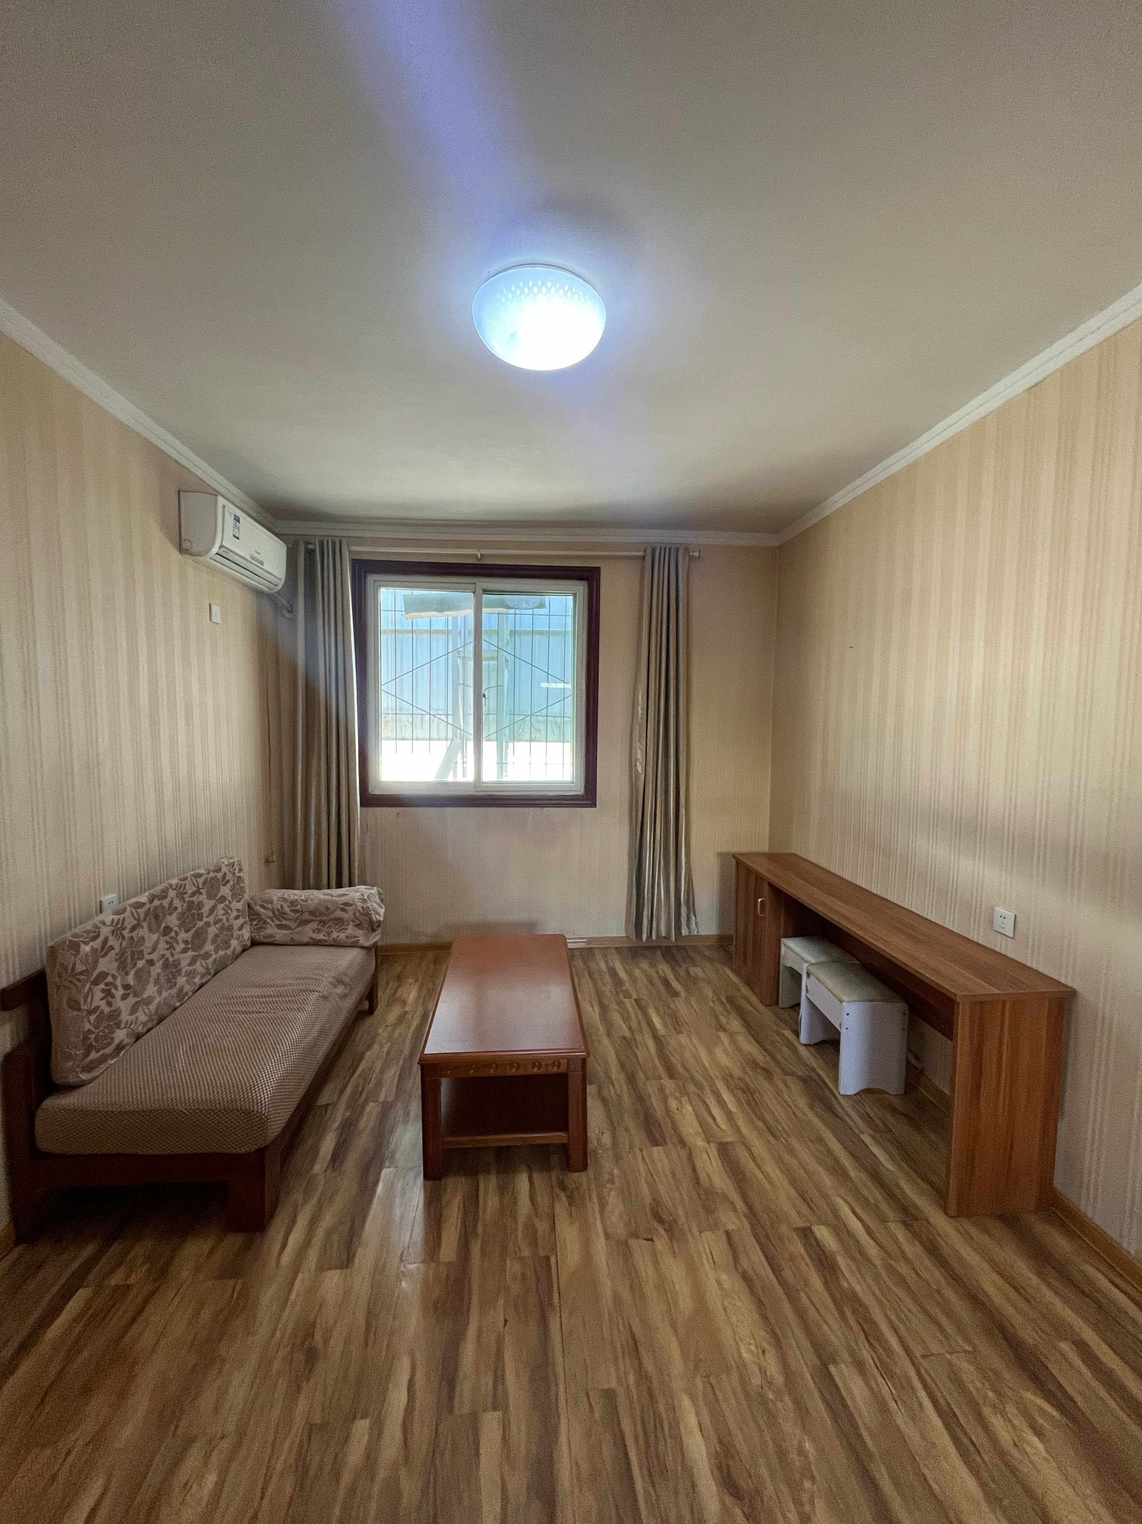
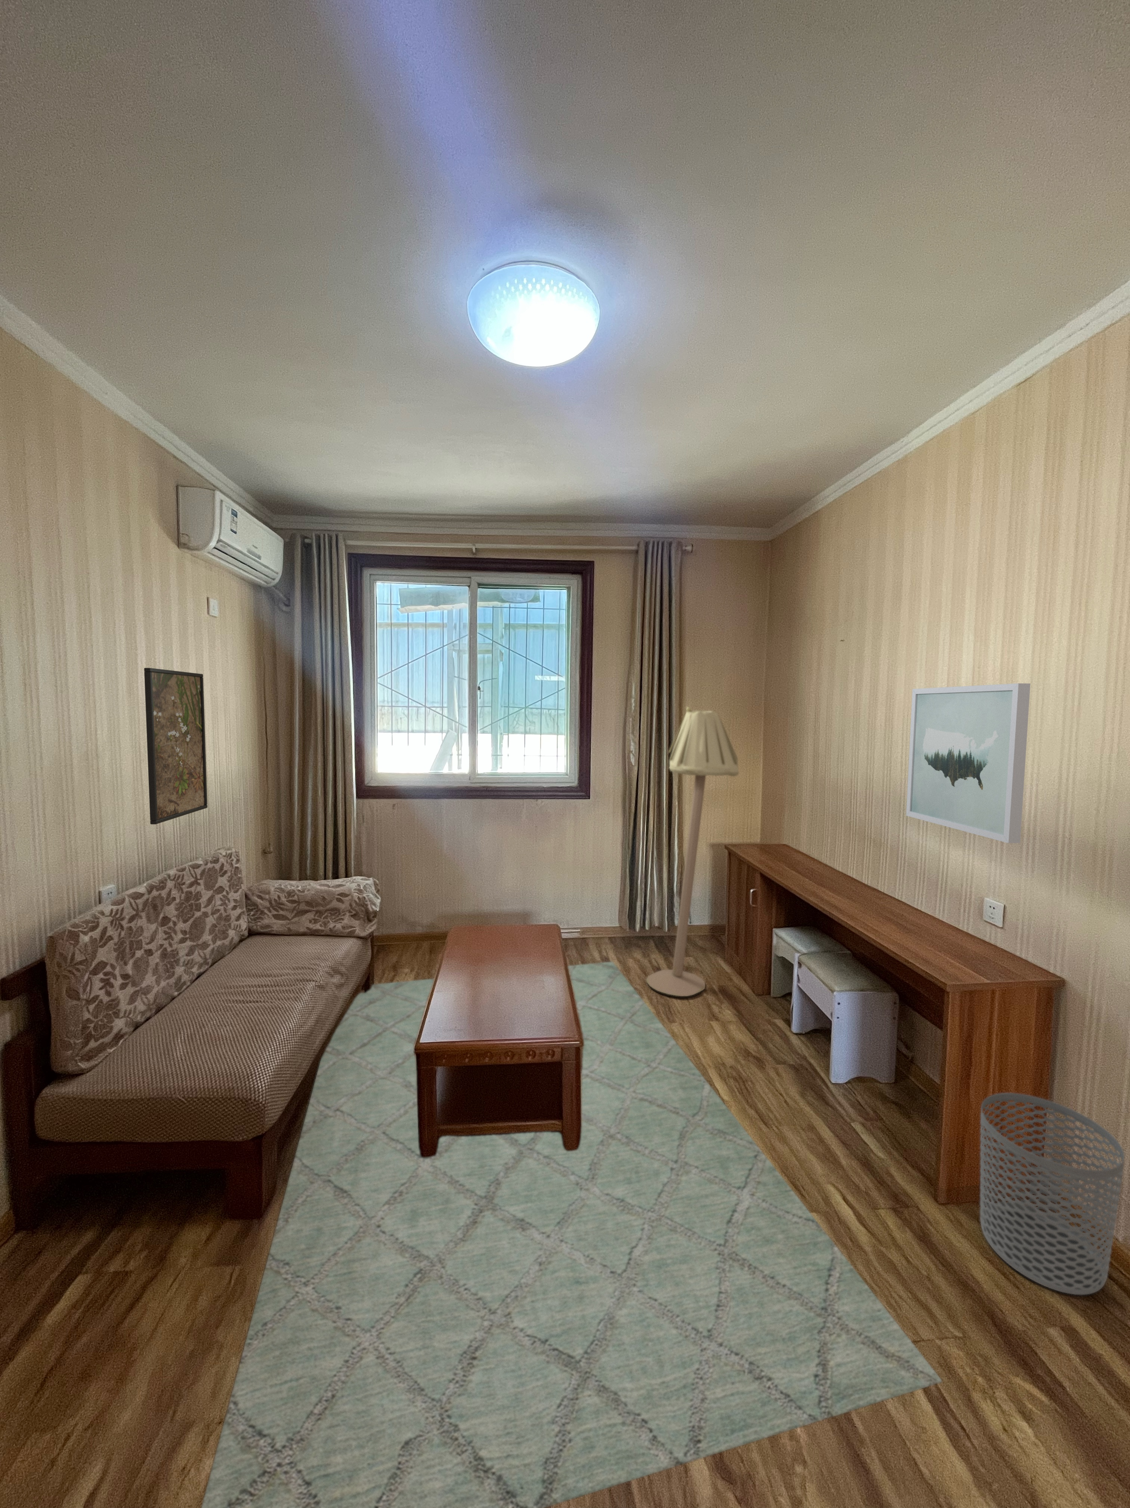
+ wall art (960, 758)
+ rug (521, 1133)
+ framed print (178, 743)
+ floor lamp (694, 847)
+ waste bin (1045, 1190)
